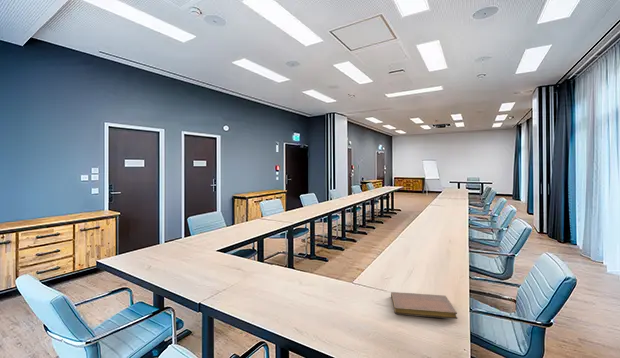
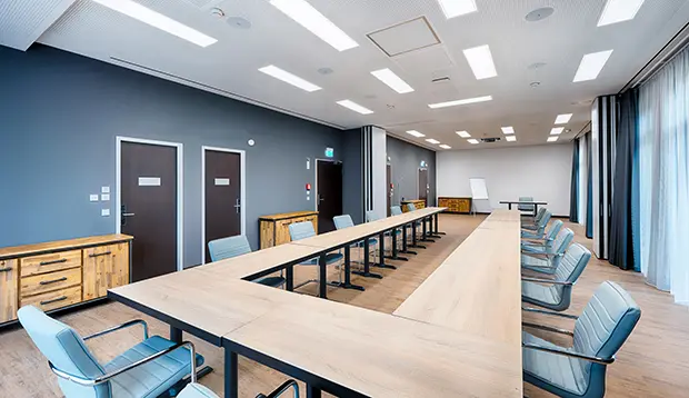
- notebook (421, 303)
